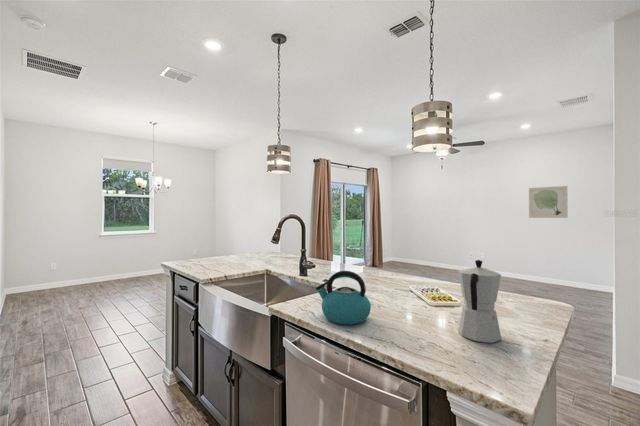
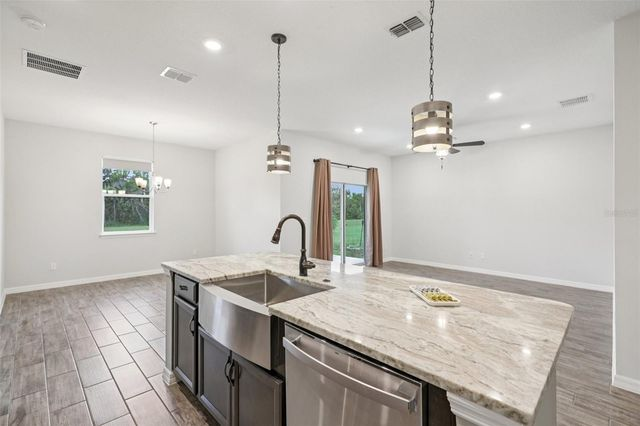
- moka pot (478, 298)
- wall art (547, 202)
- kettle (342, 294)
